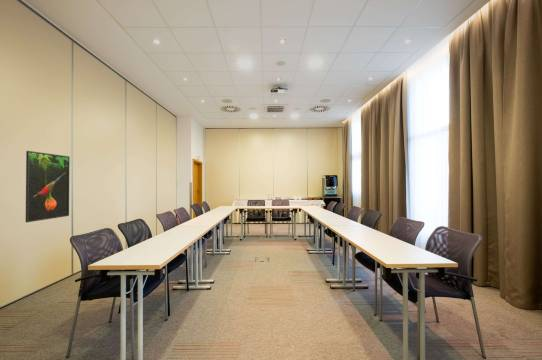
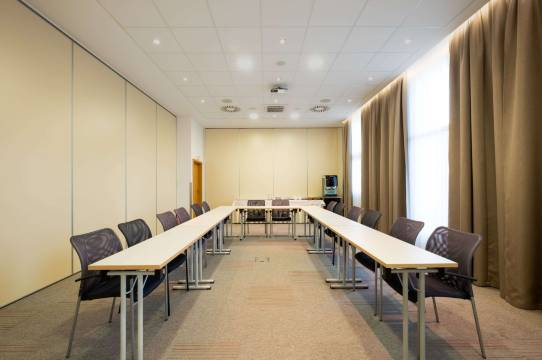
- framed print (49, 186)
